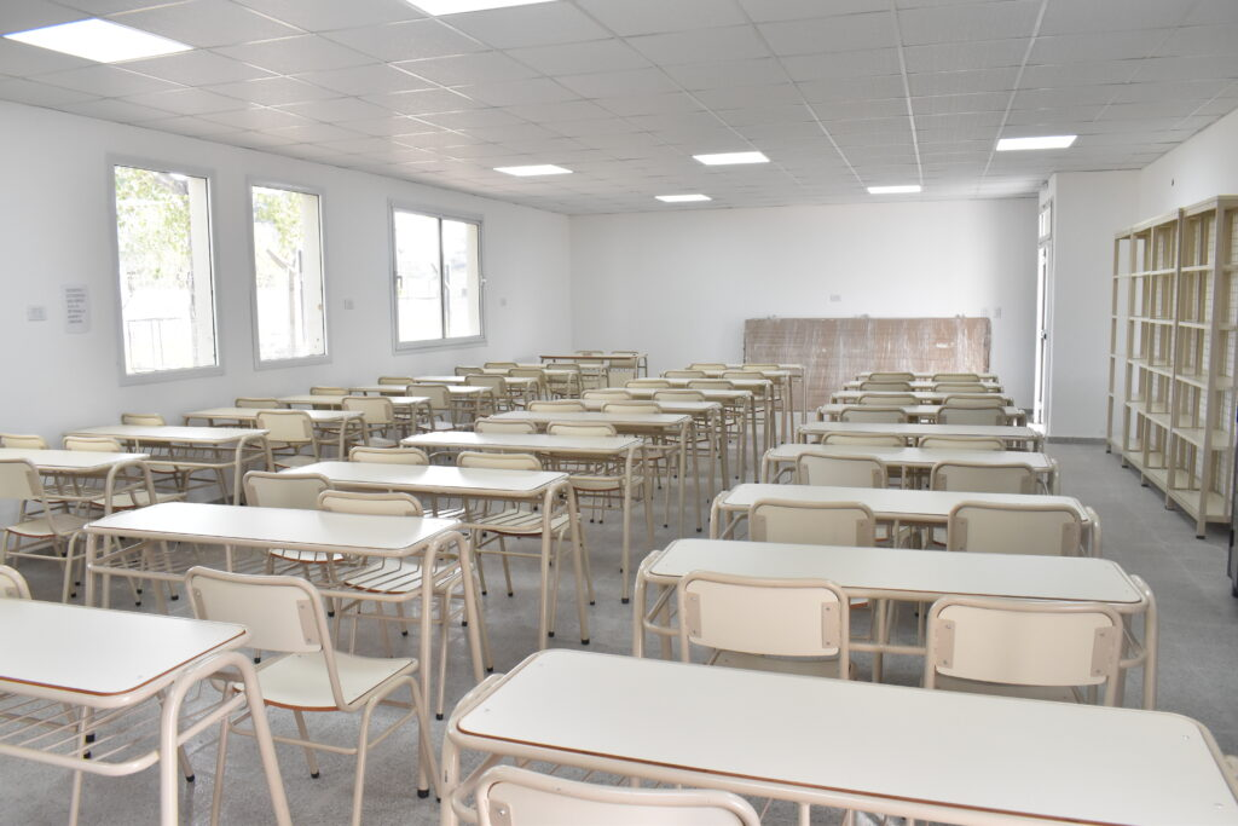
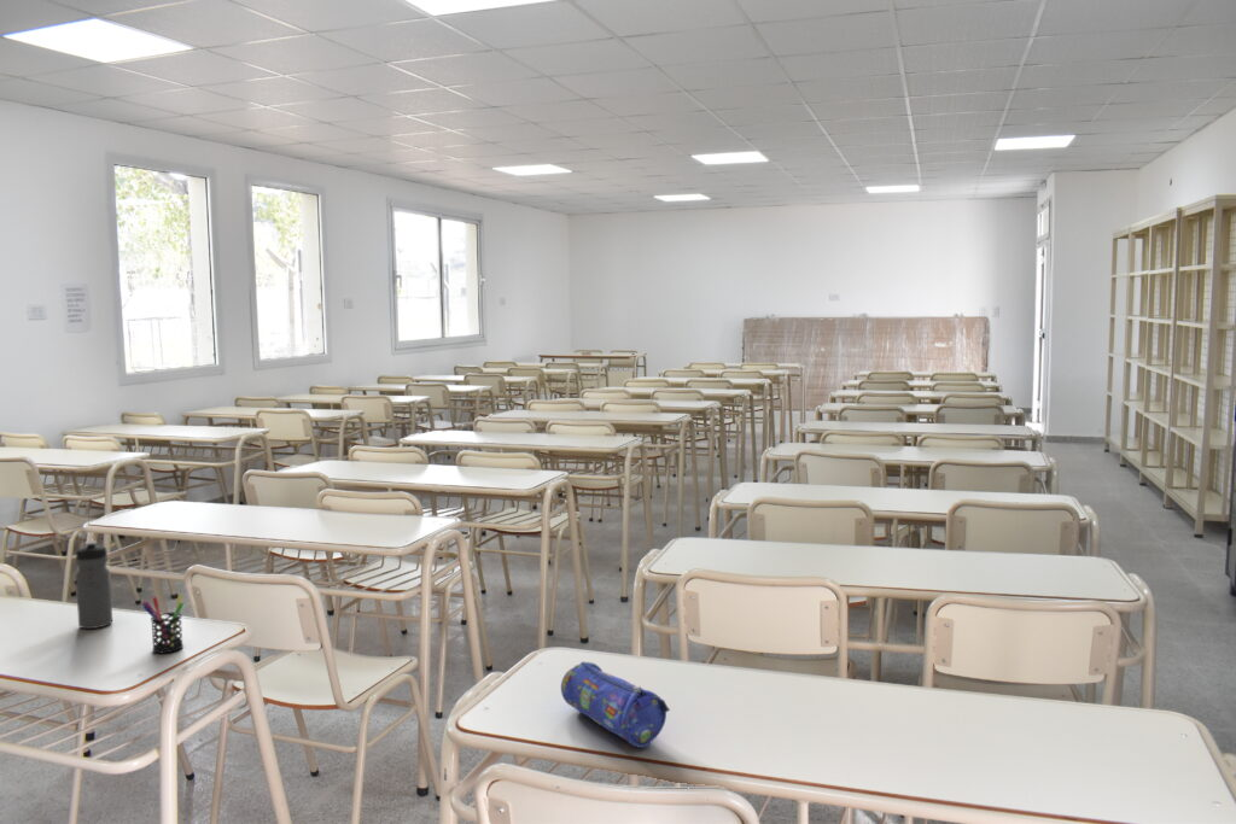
+ pencil case (612, 700)
+ pen holder (168, 620)
+ water bottle (93, 583)
